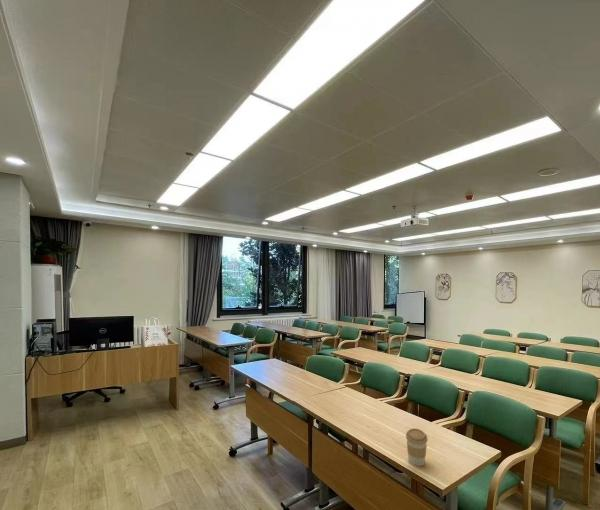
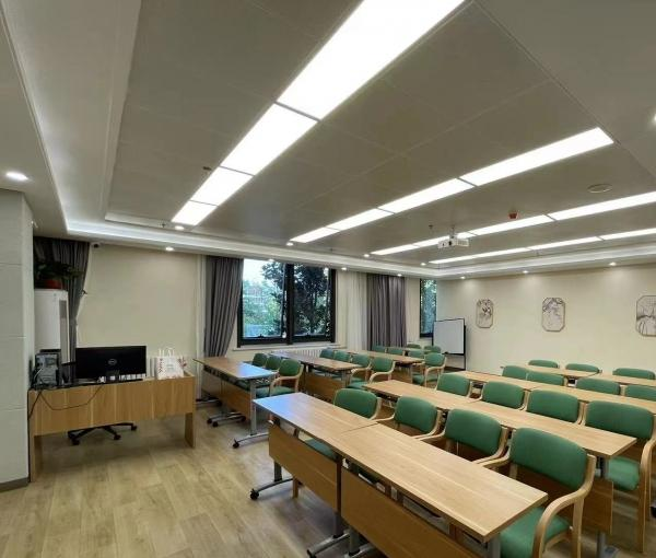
- coffee cup (416, 446)
